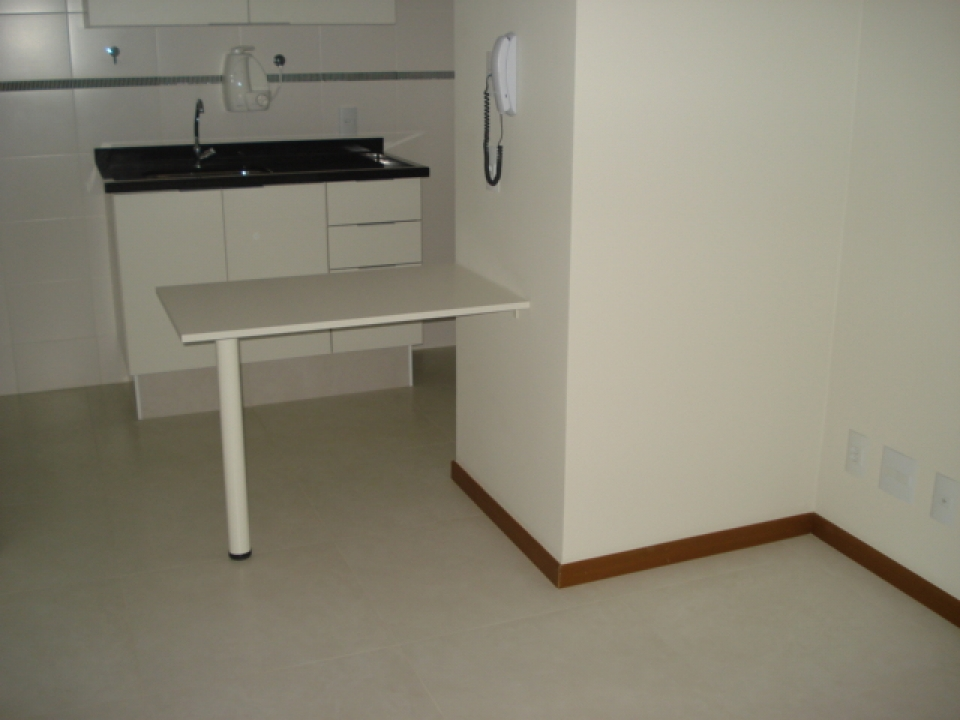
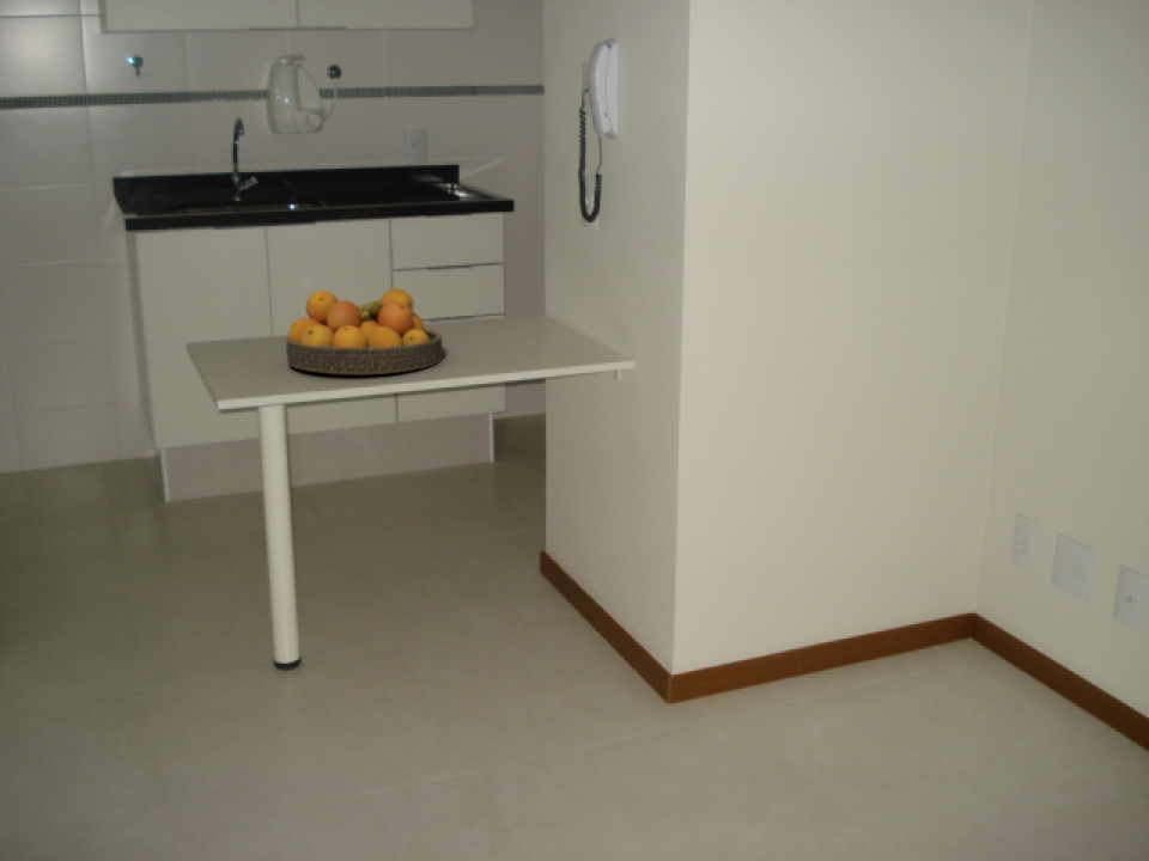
+ fruit bowl (364, 325)
